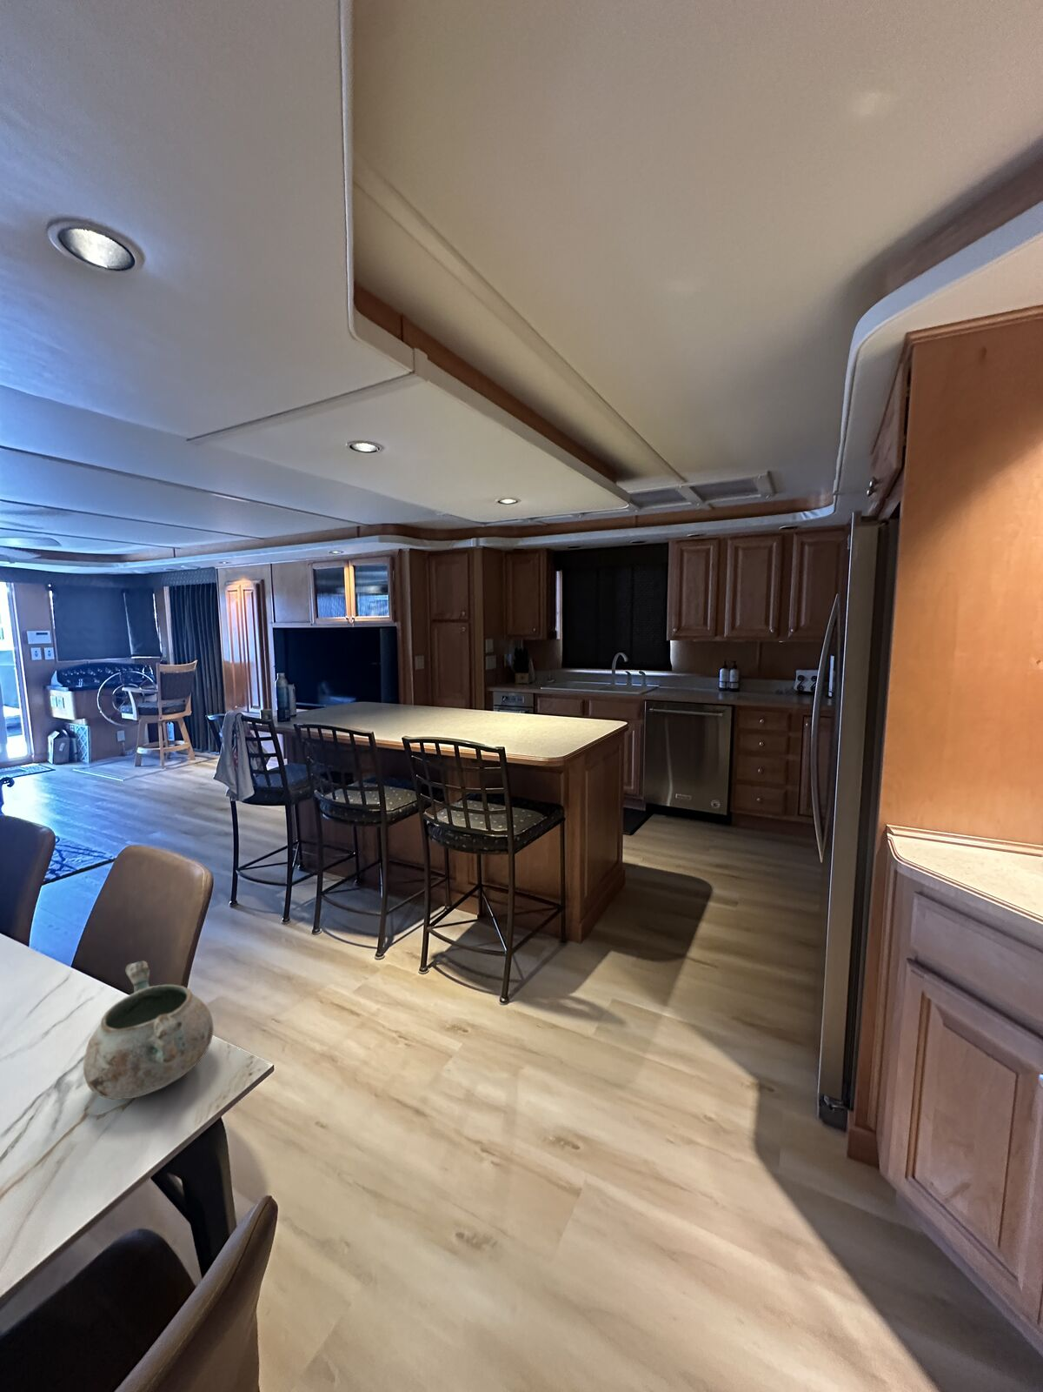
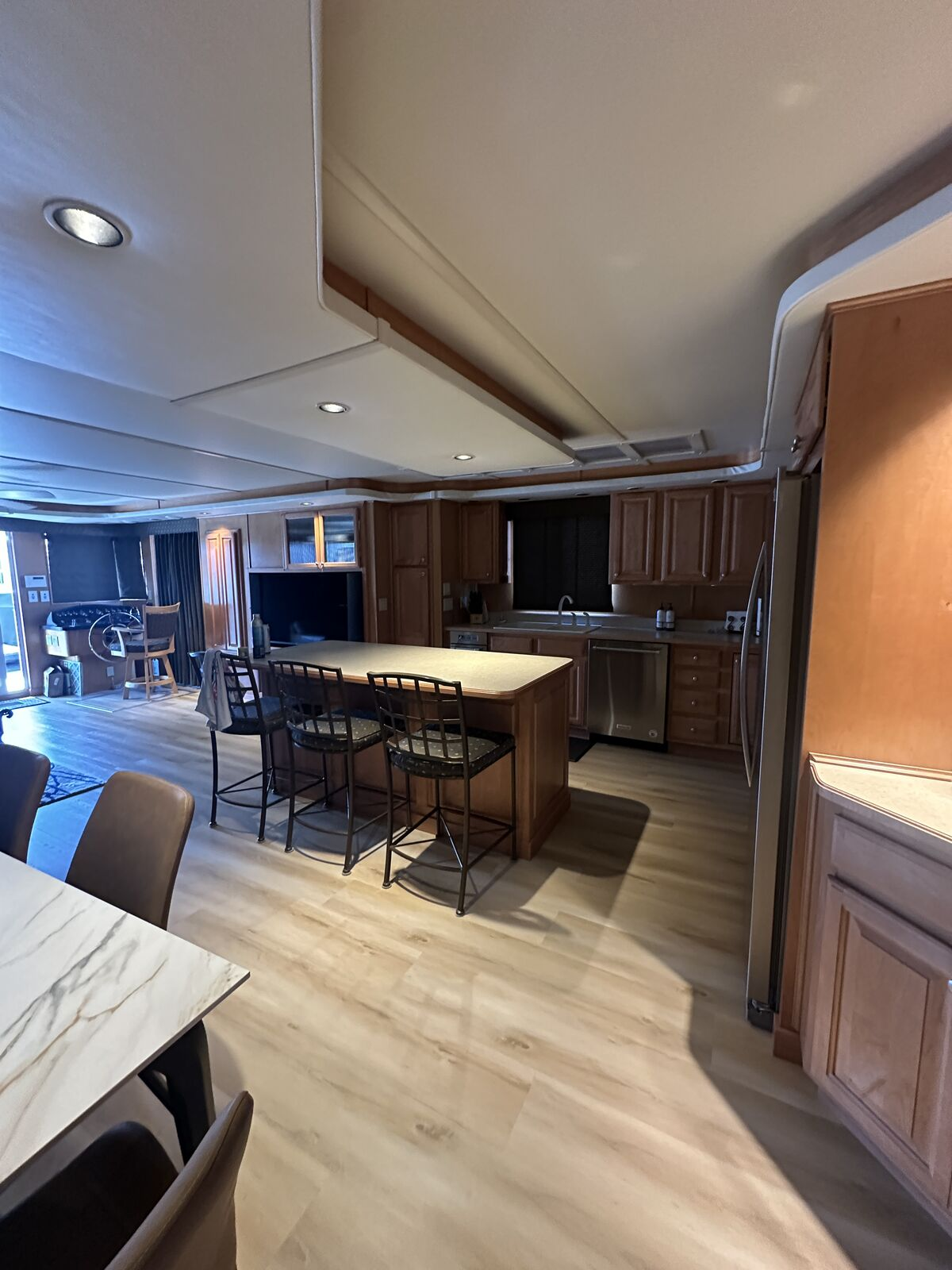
- decorative bowl (149, 1030)
